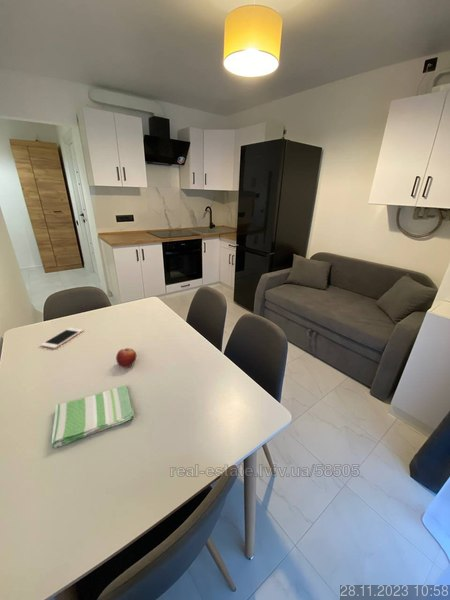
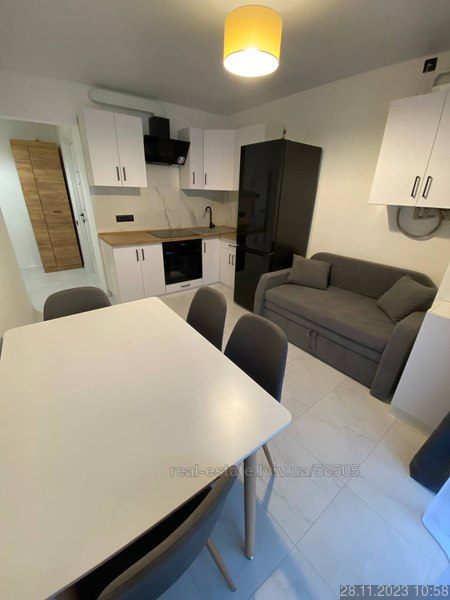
- fruit (126, 357)
- cell phone (63, 337)
- dish towel (94, 411)
